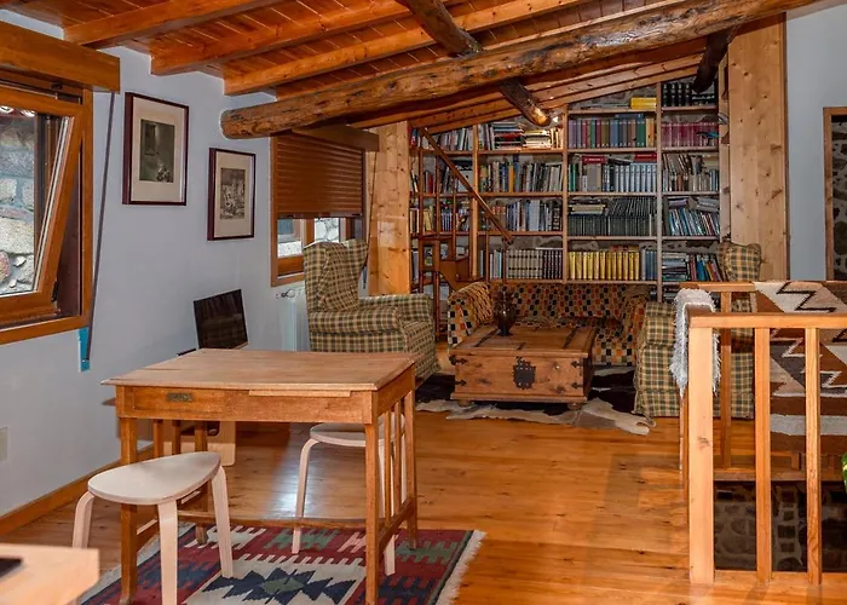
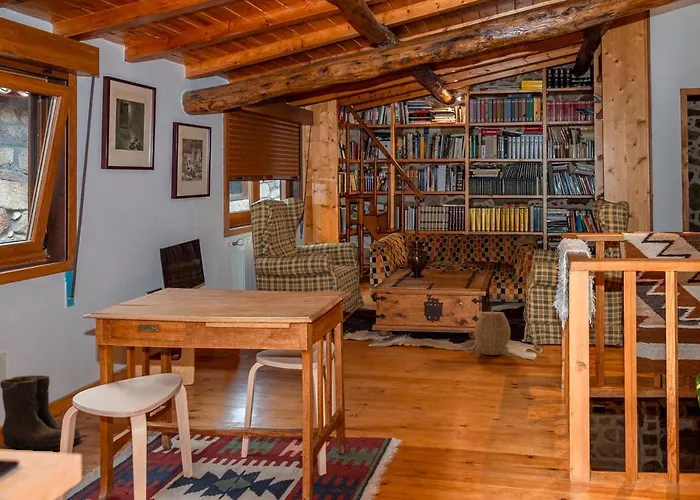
+ boots (40, 410)
+ woven basket (492, 332)
